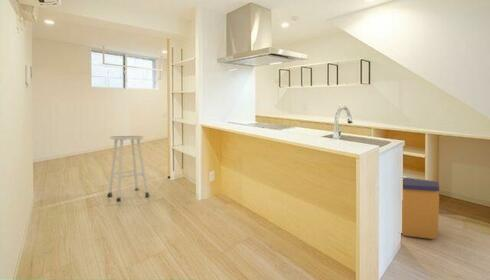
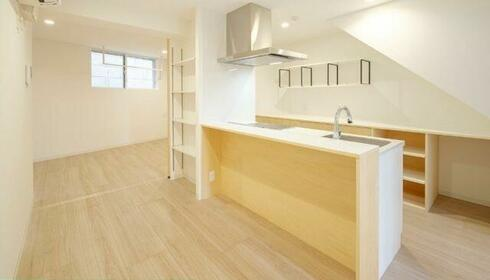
- trash can (413, 206)
- stool (127, 171)
